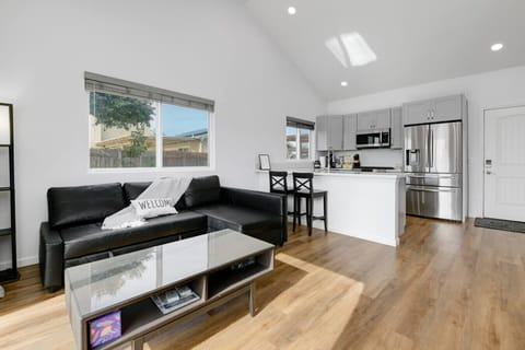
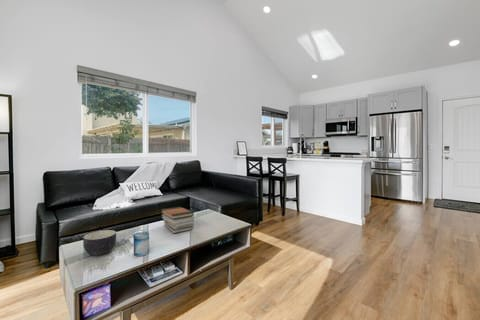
+ bowl (100, 243)
+ beverage can (141, 243)
+ book stack (177, 219)
